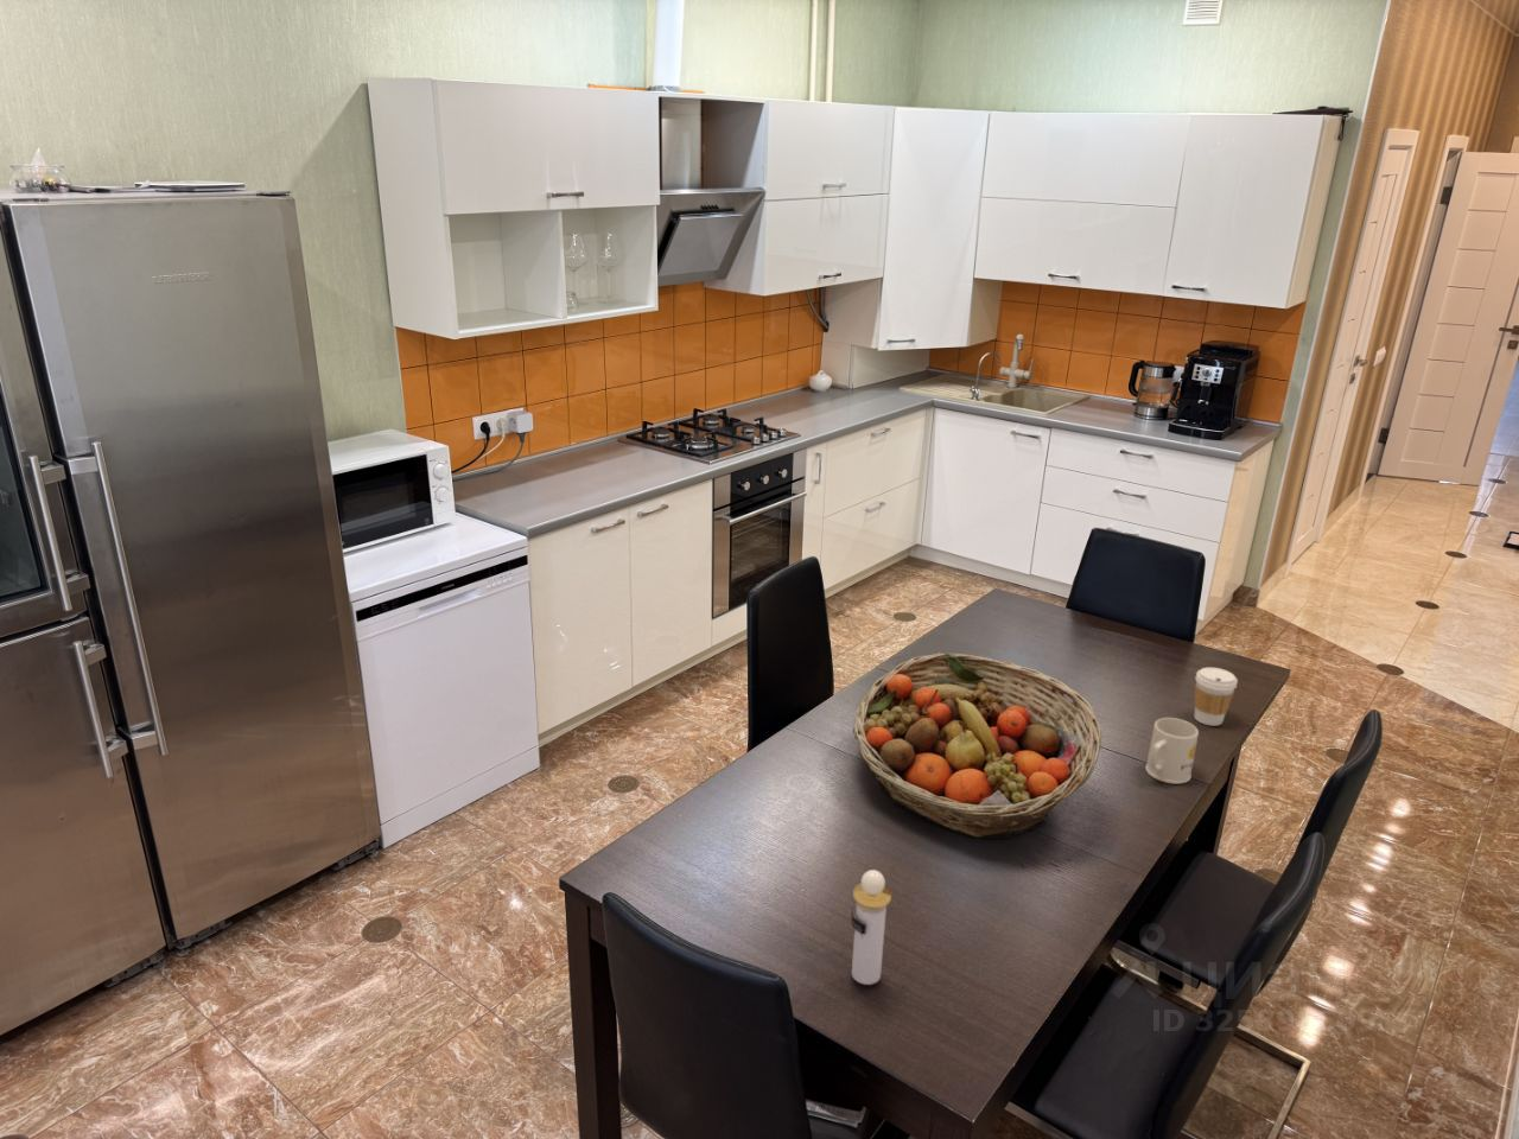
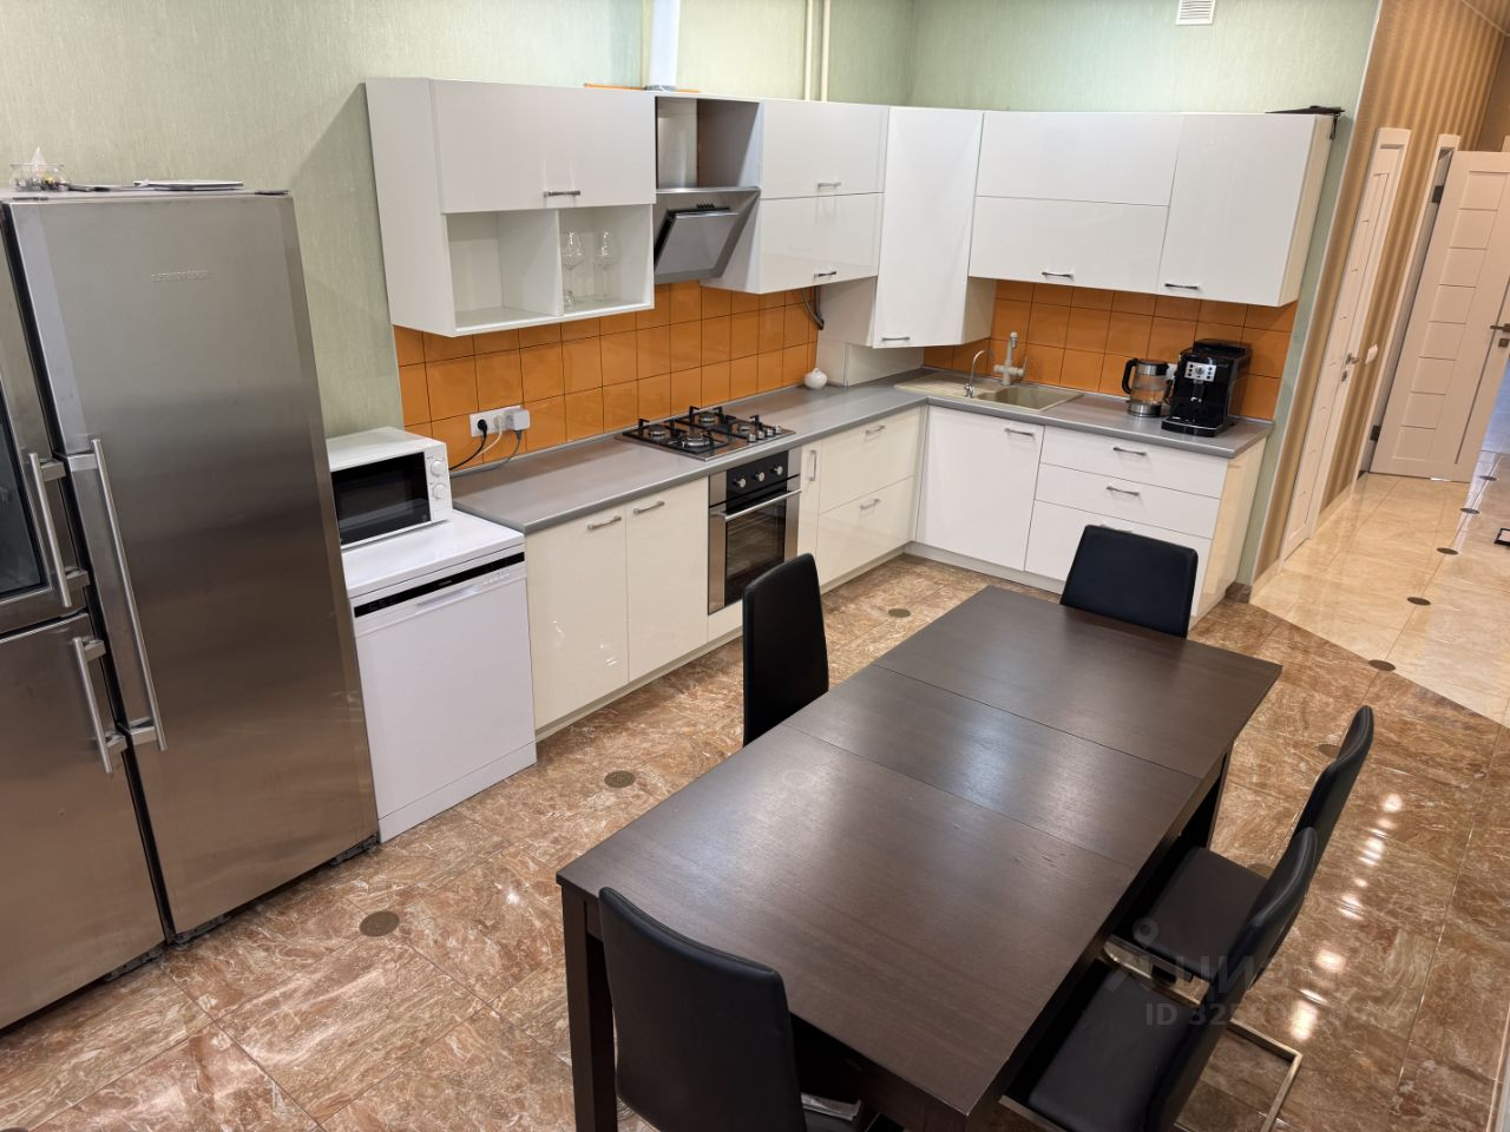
- fruit basket (971, 743)
- coffee cup (1213, 695)
- mug (1169, 753)
- perfume bottle (868, 926)
